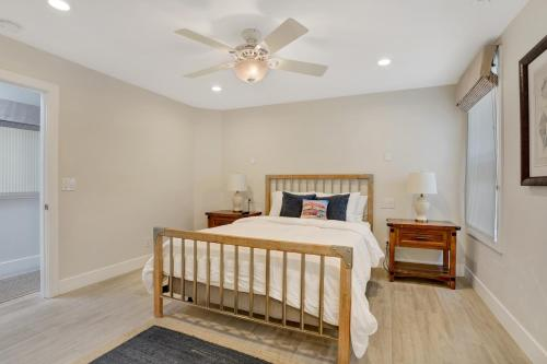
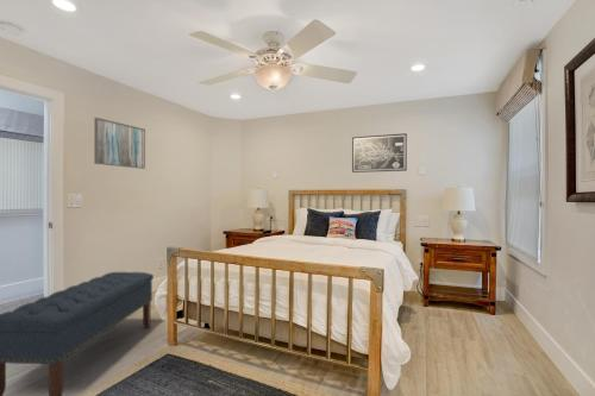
+ wall art (121, 145)
+ wall art (378, 153)
+ bench (88, 321)
